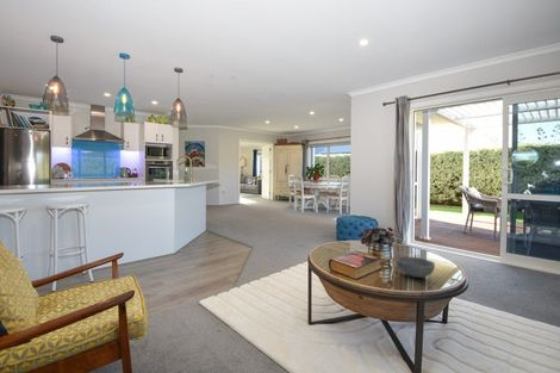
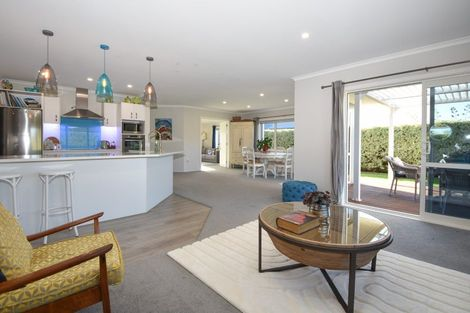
- bowl (415, 268)
